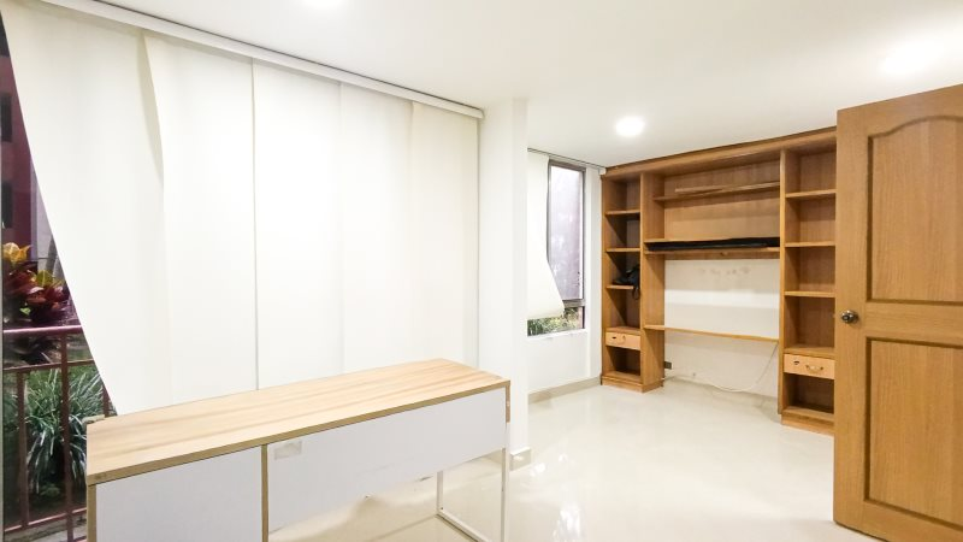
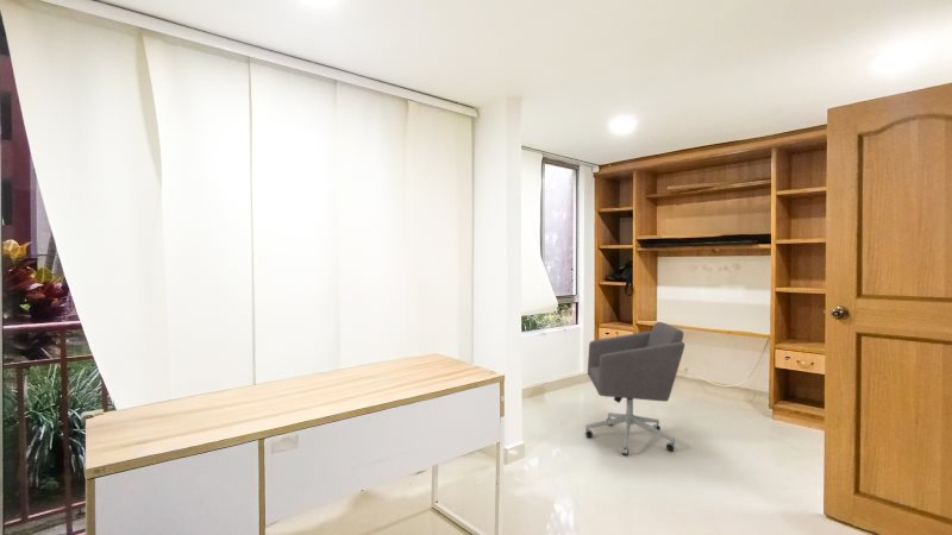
+ office chair (631, 382)
